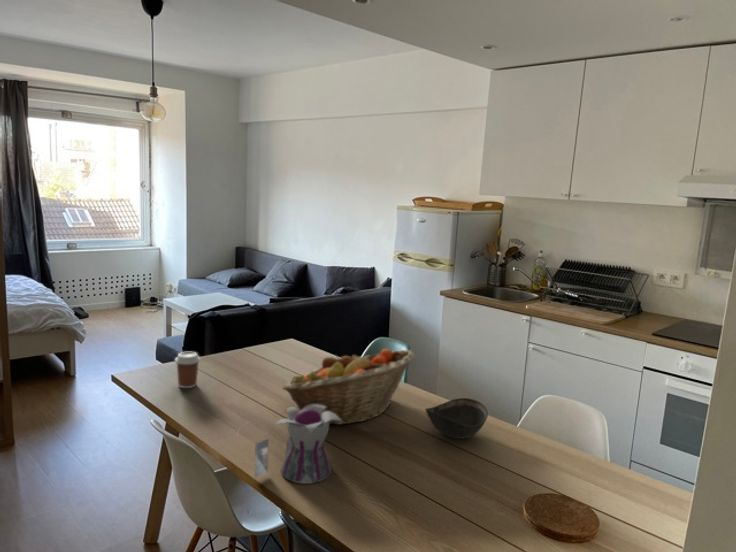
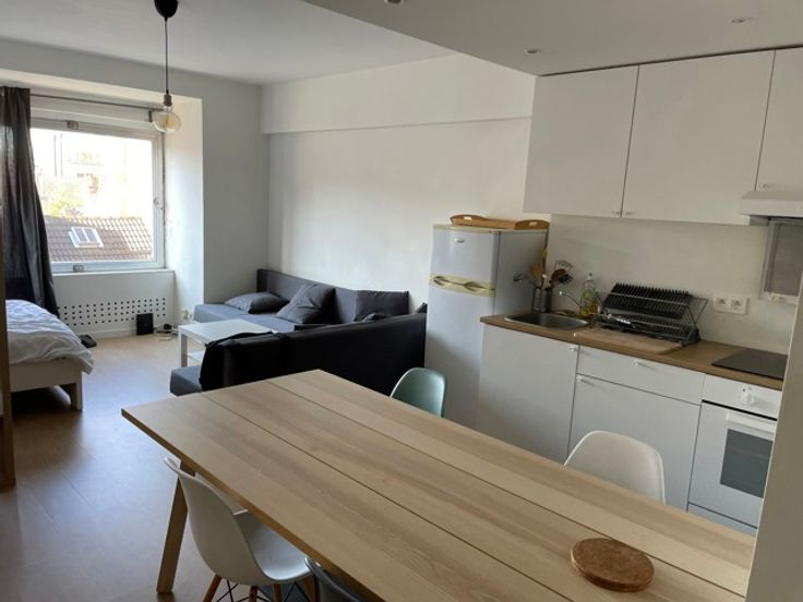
- bowl (455, 420)
- coffee cup (187, 369)
- teapot (300, 441)
- fruit basket (351, 379)
